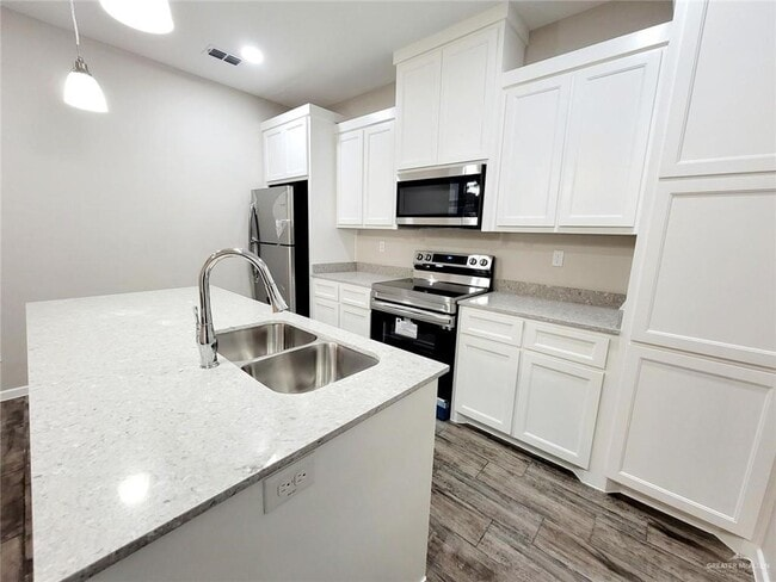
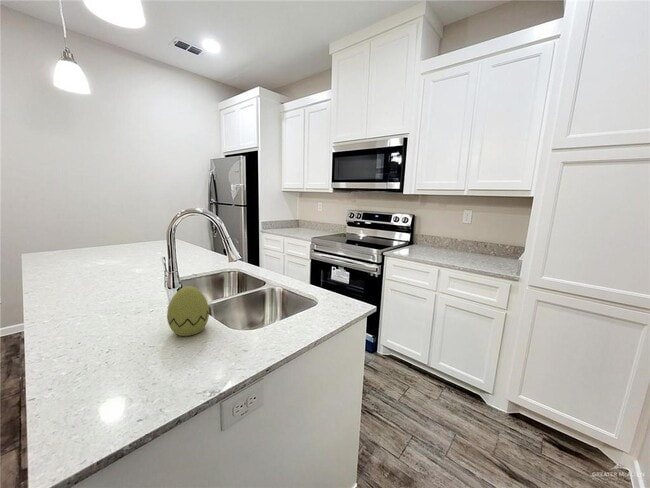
+ decorative egg (188, 308)
